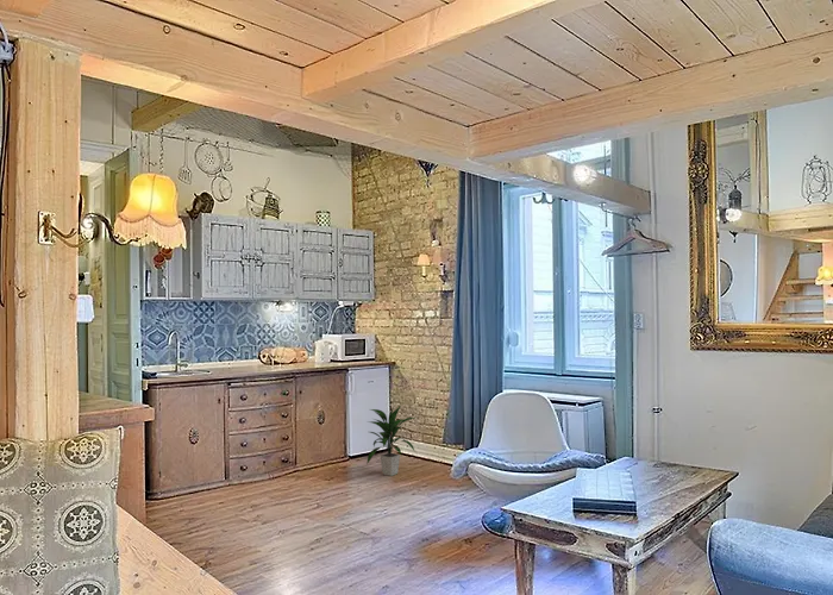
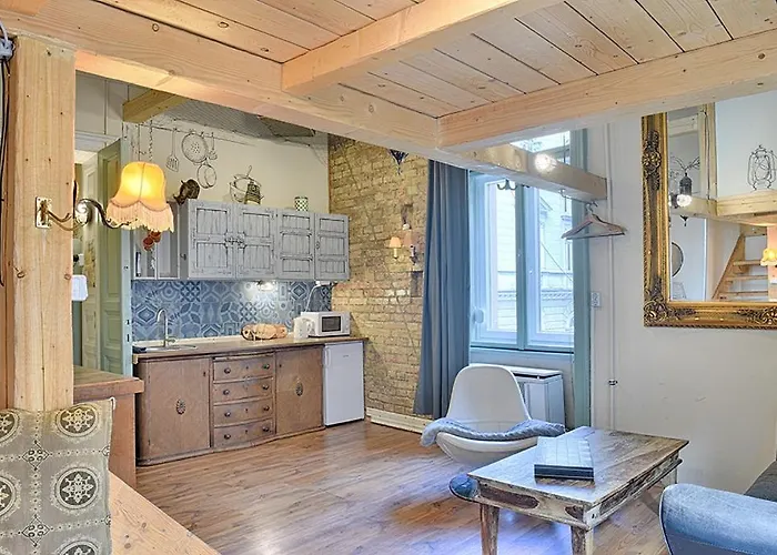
- indoor plant (387, 438)
